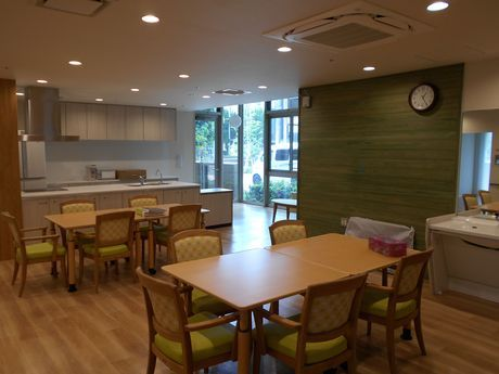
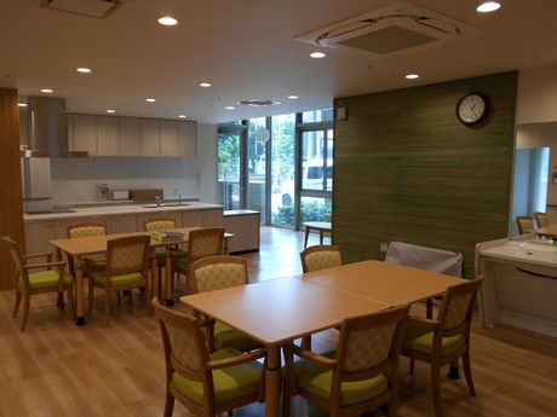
- tissue box (386, 245)
